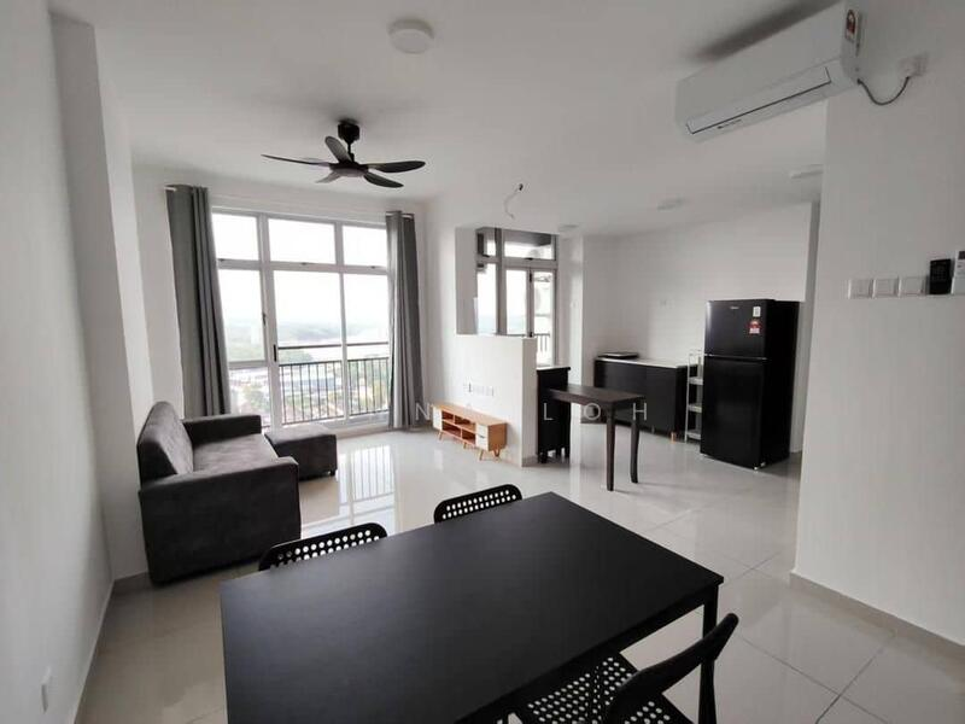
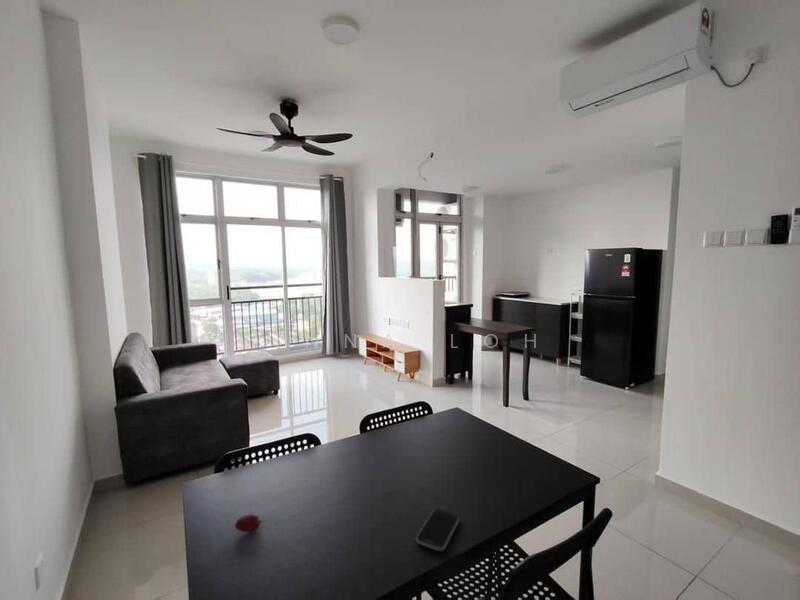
+ fruit (250, 523)
+ smartphone (438, 528)
